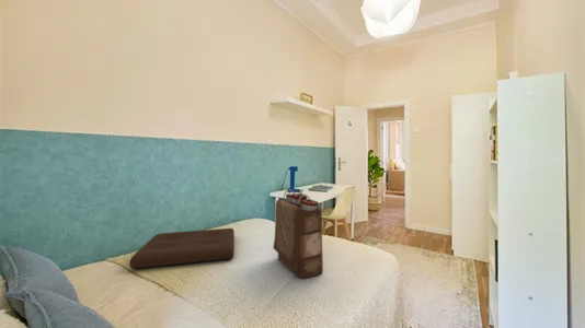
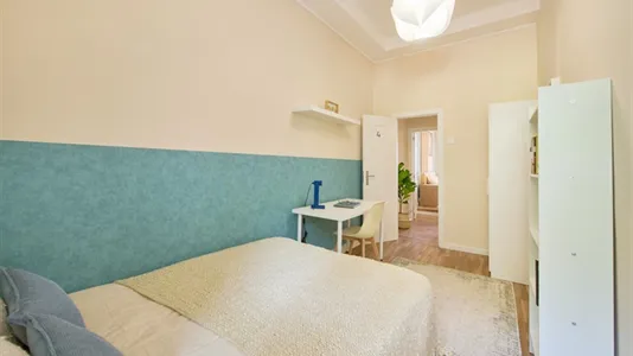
- cushion (191, 245)
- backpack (297, 227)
